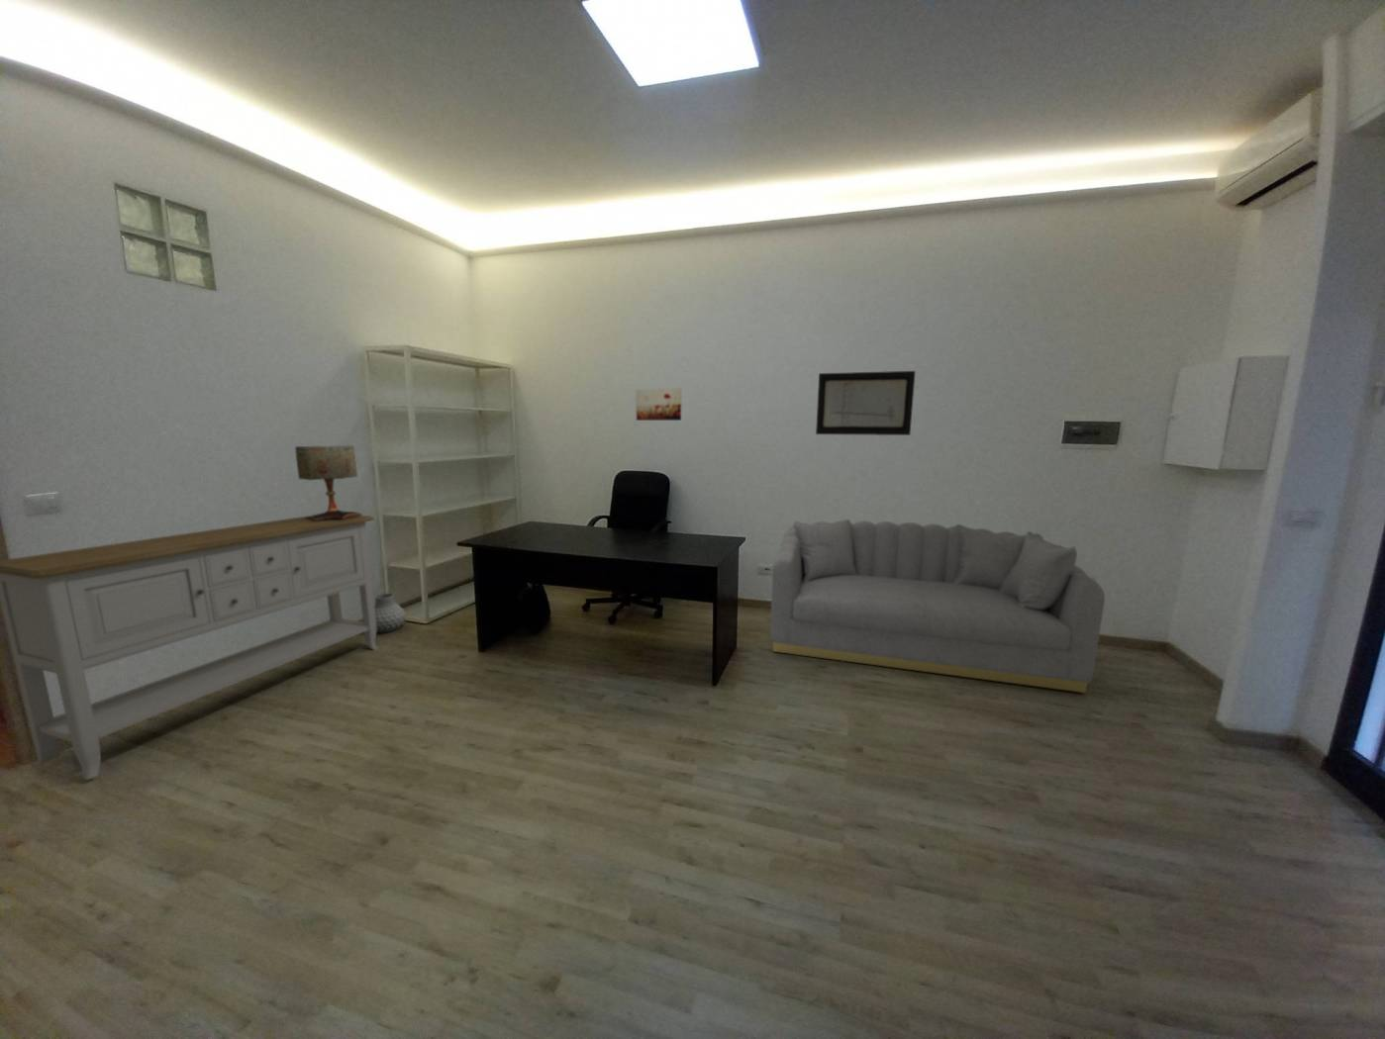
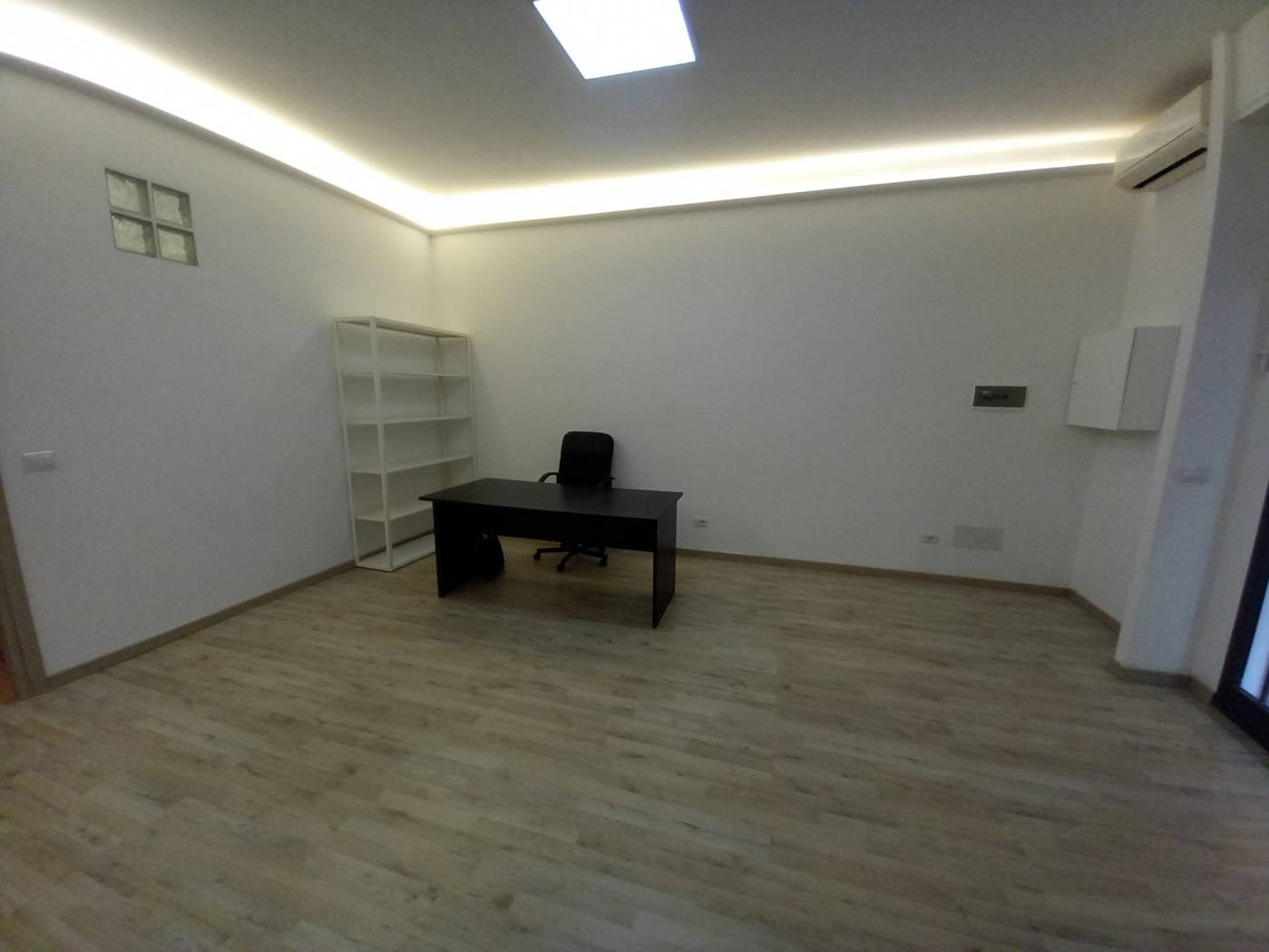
- sideboard (236, 616)
- sofa (912, 587)
- vase (385, 611)
- wall art (658, 405)
- wall art (863, 404)
- table lamp (329, 482)
